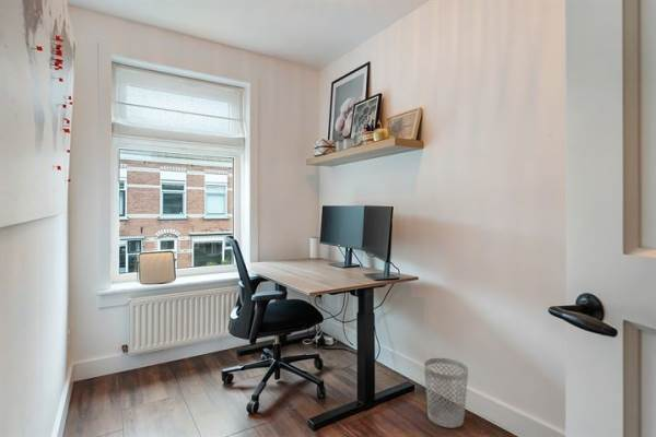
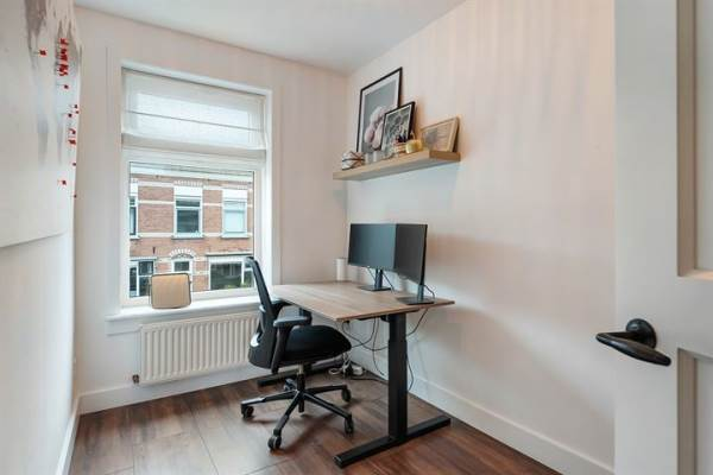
- wastebasket (445, 391)
